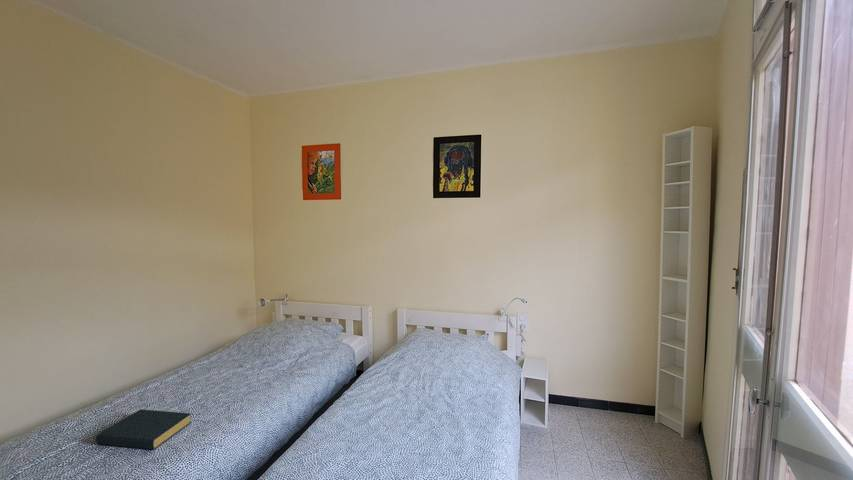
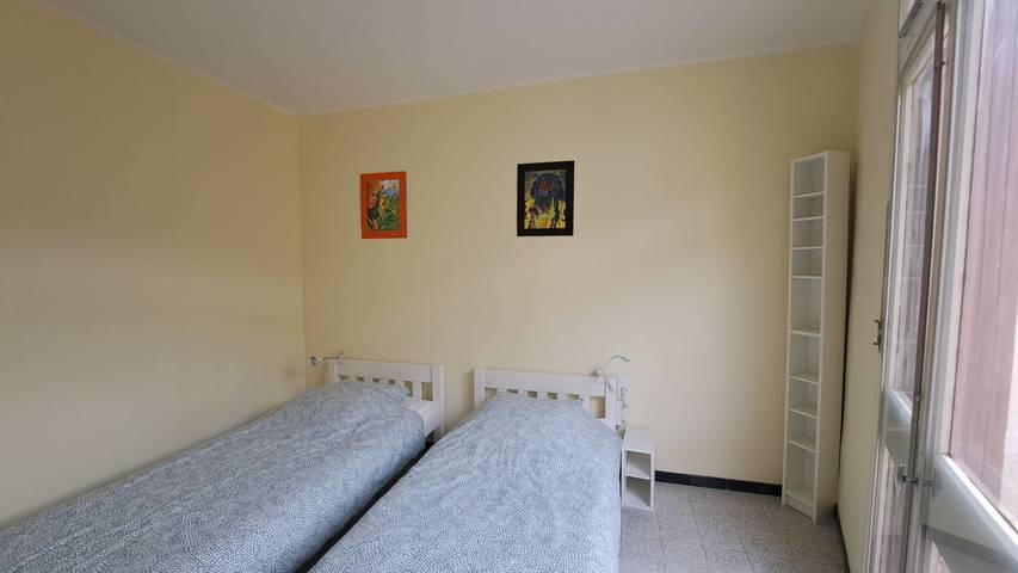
- hardback book (146, 428)
